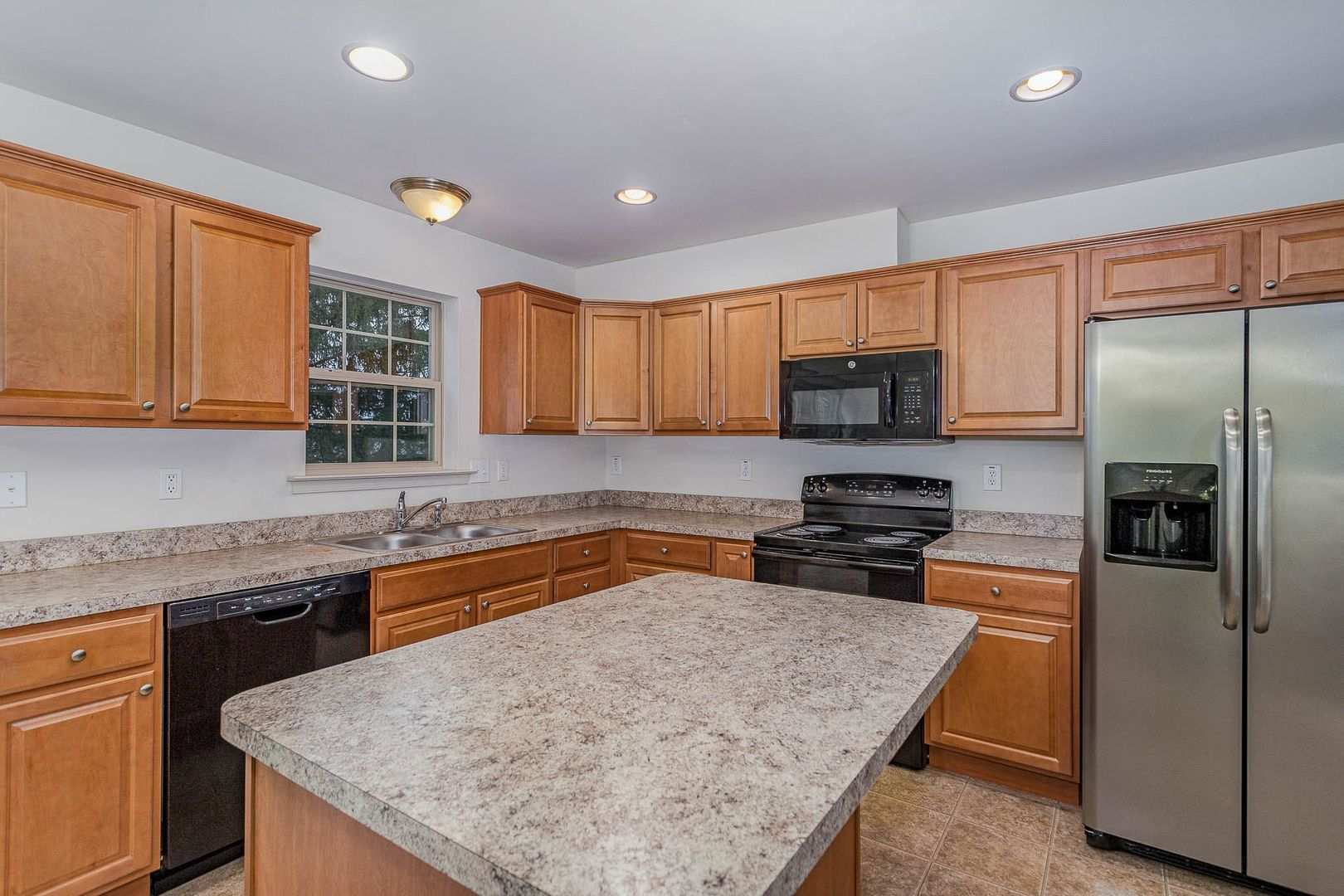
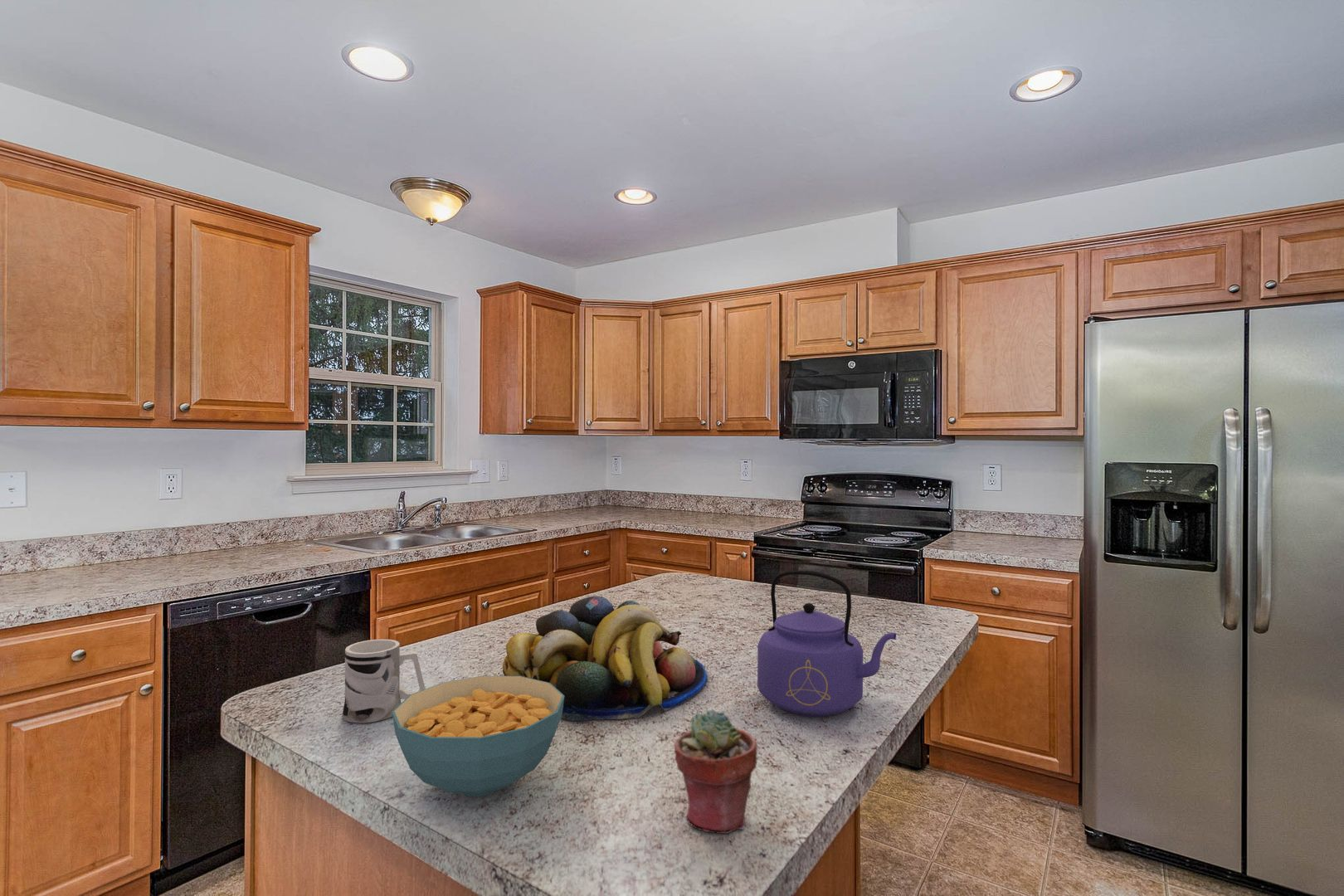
+ potted succulent (715, 764)
+ cereal bowl (480, 743)
+ kettle (825, 640)
+ fruit bowl (610, 641)
+ mug (385, 677)
